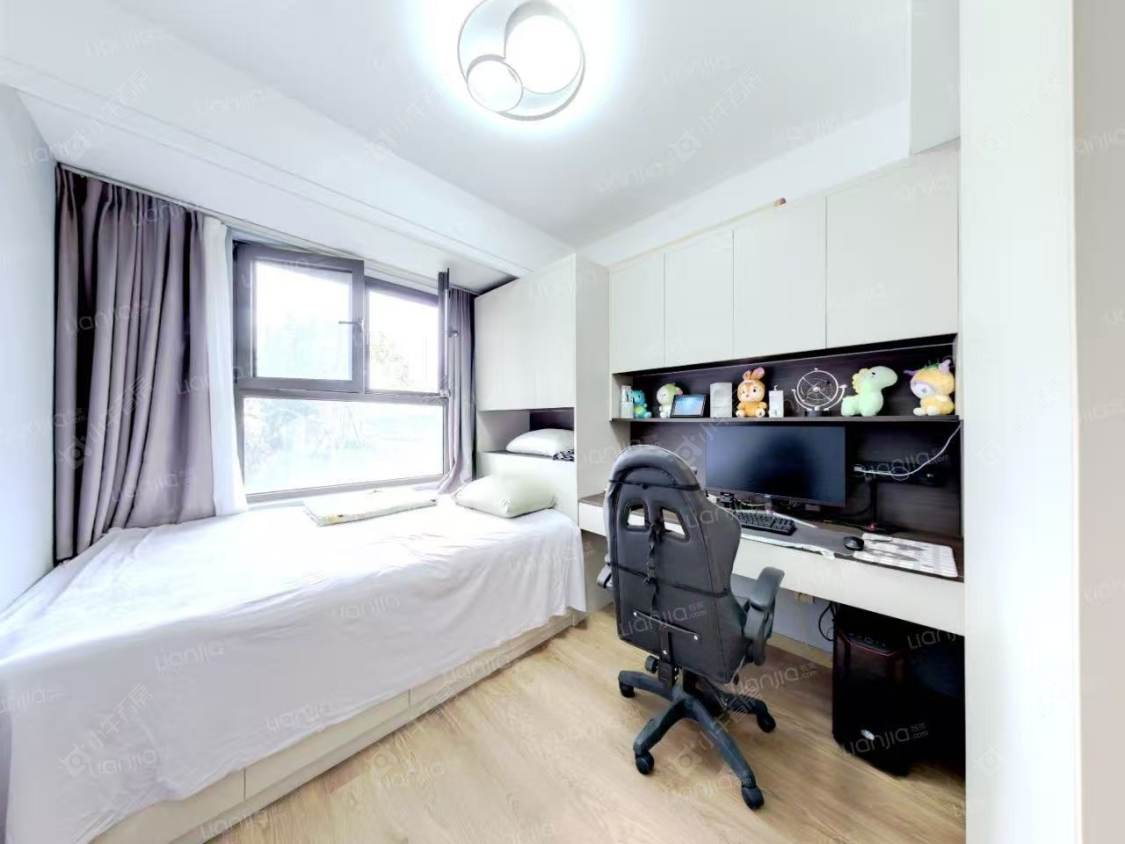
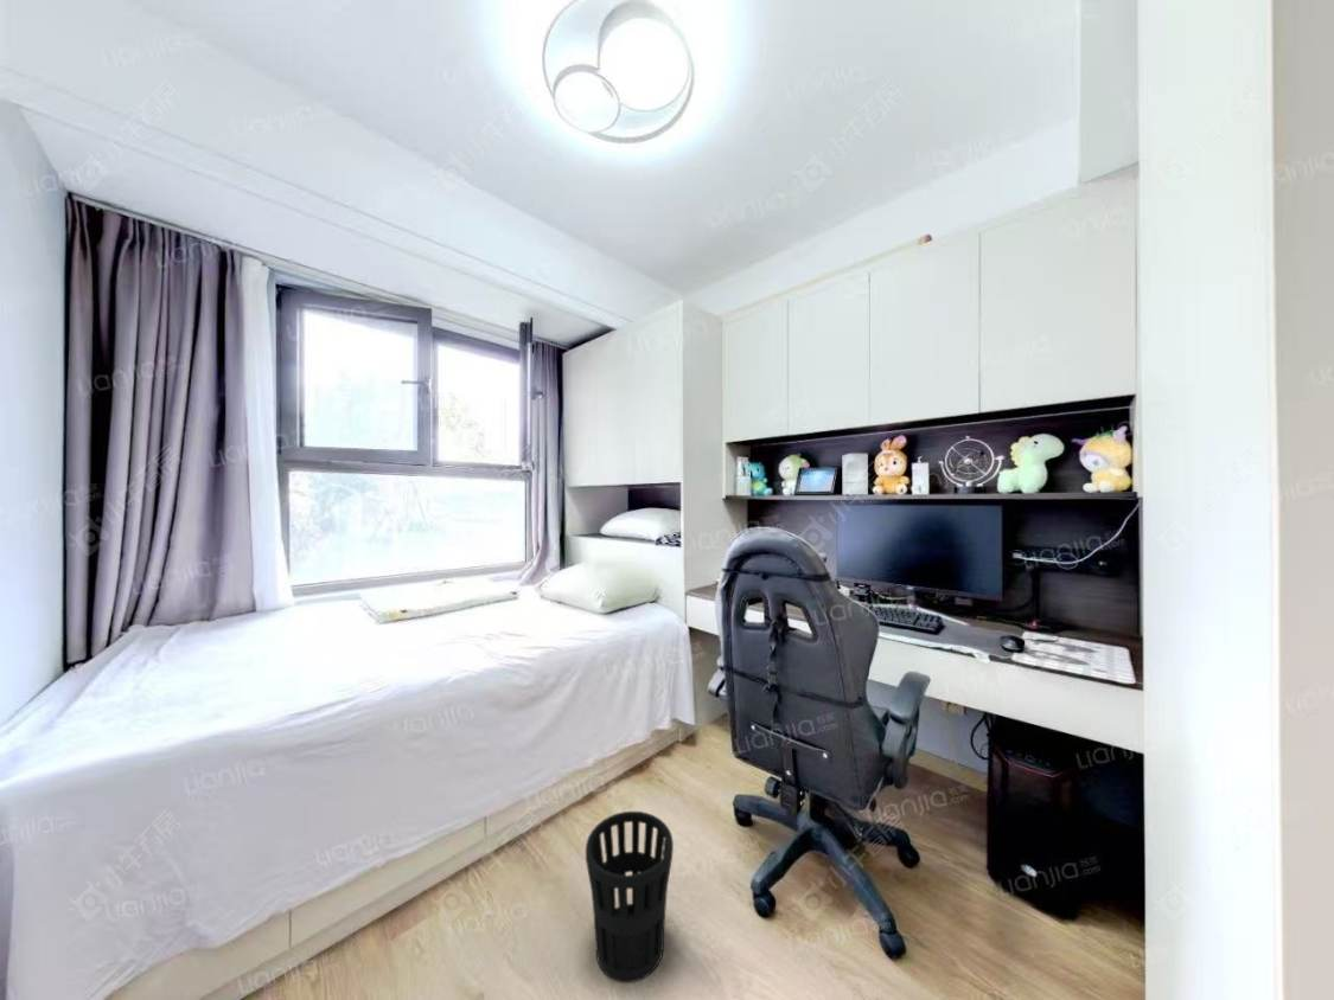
+ wastebasket (632, 892)
